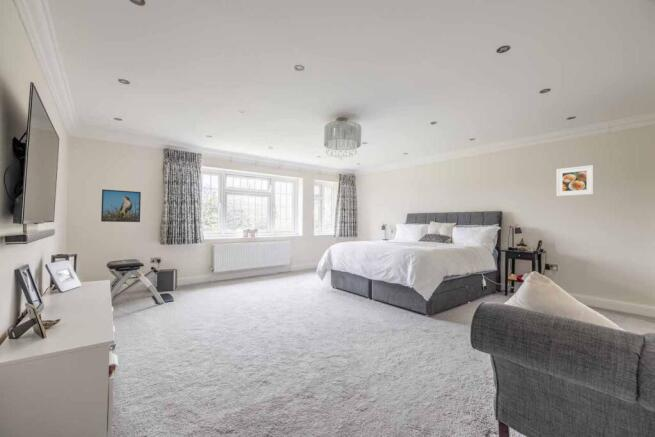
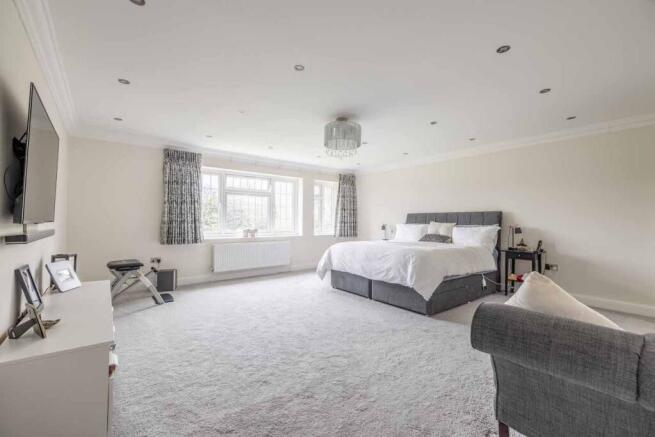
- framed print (121, 206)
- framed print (574, 181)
